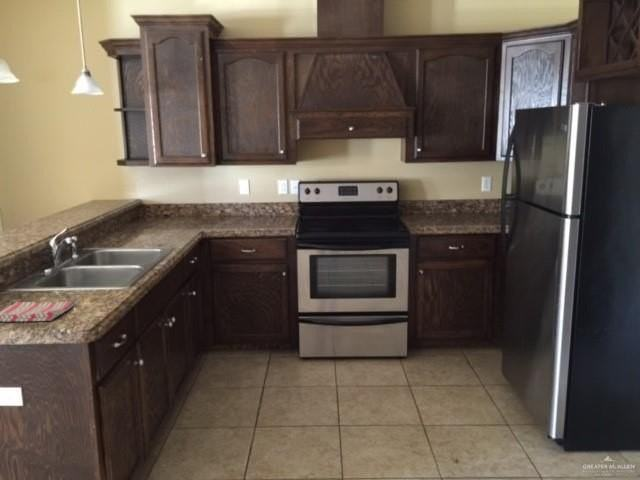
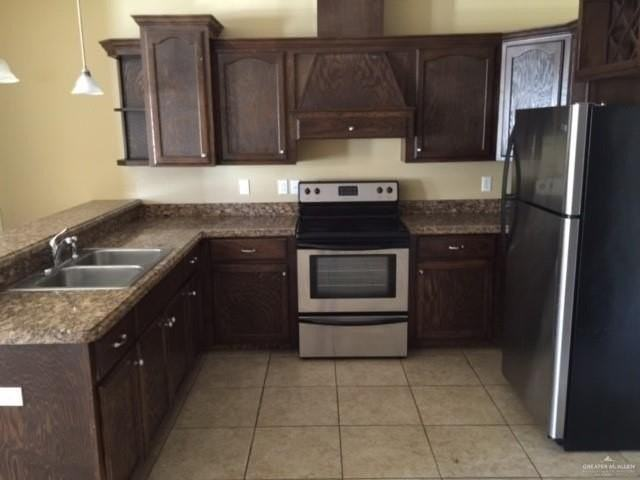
- dish towel (32, 309)
